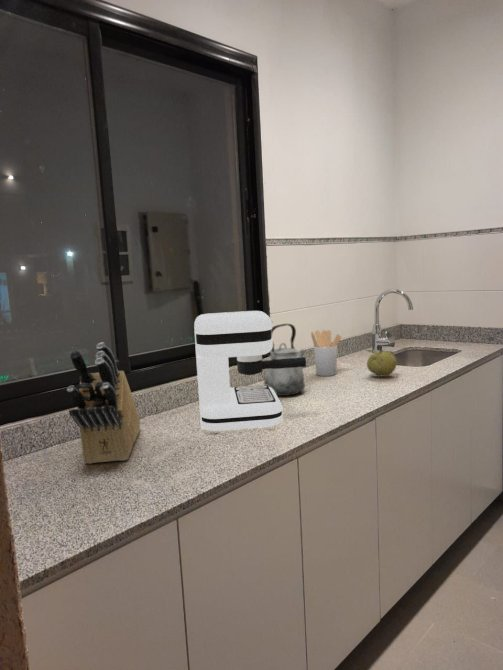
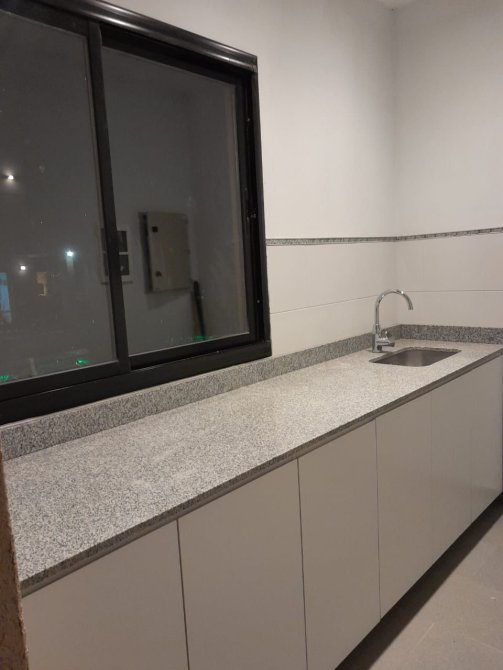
- utensil holder (324, 351)
- knife block (106, 395)
- coffee maker (237, 367)
- fruit (382, 363)
- kettle (288, 357)
